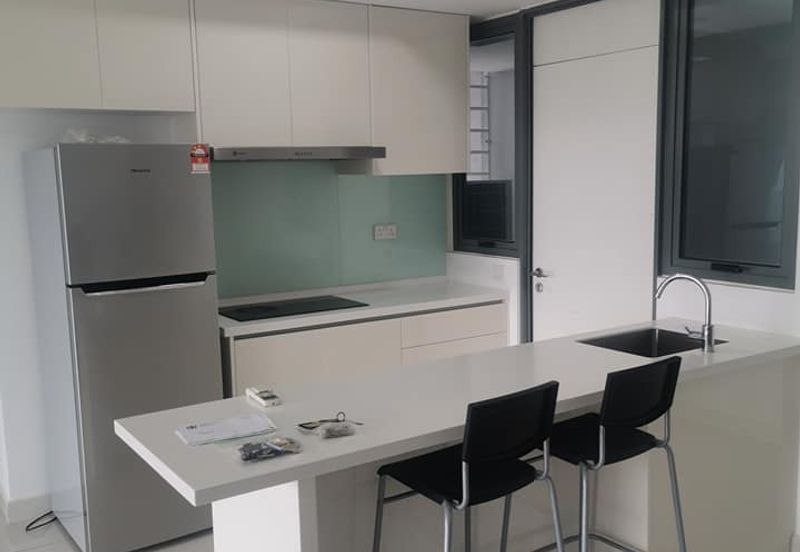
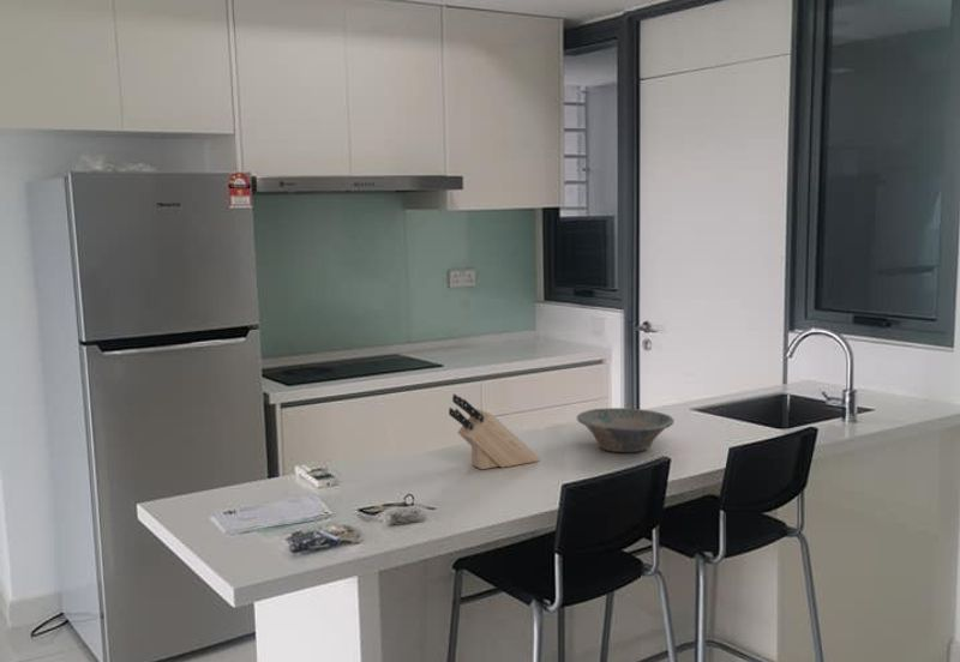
+ bowl (624, 432)
+ knife block (492, 428)
